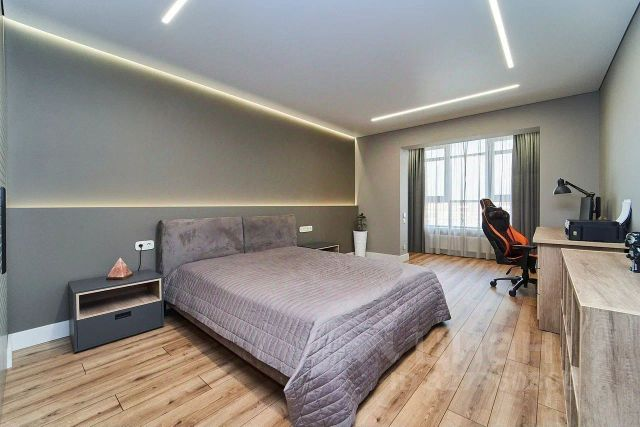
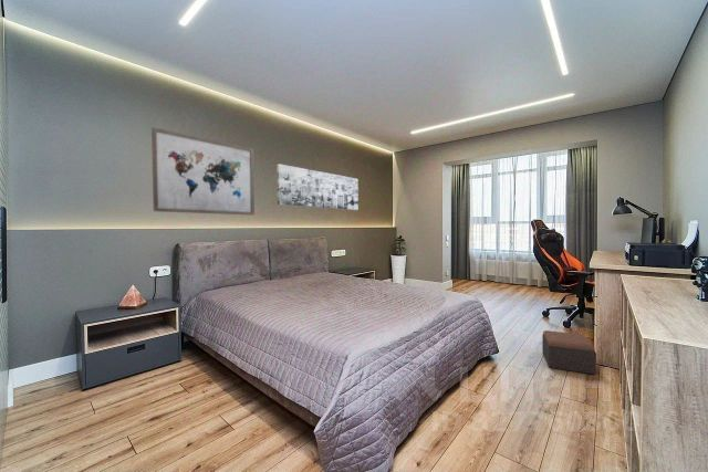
+ footstool (566, 349)
+ wall art (209, 176)
+ wall art (322, 189)
